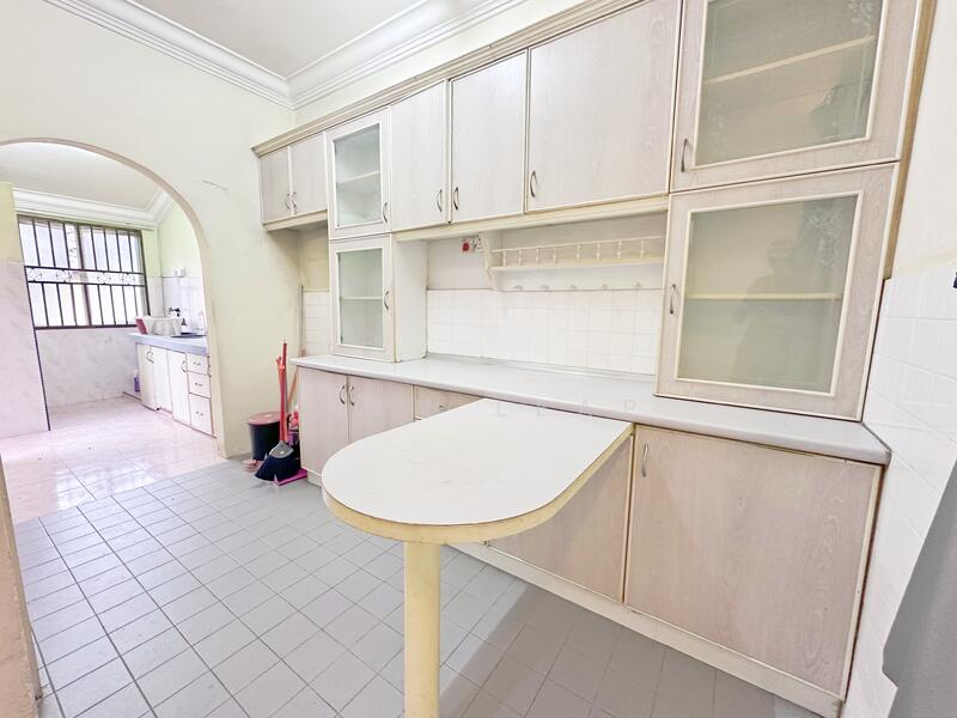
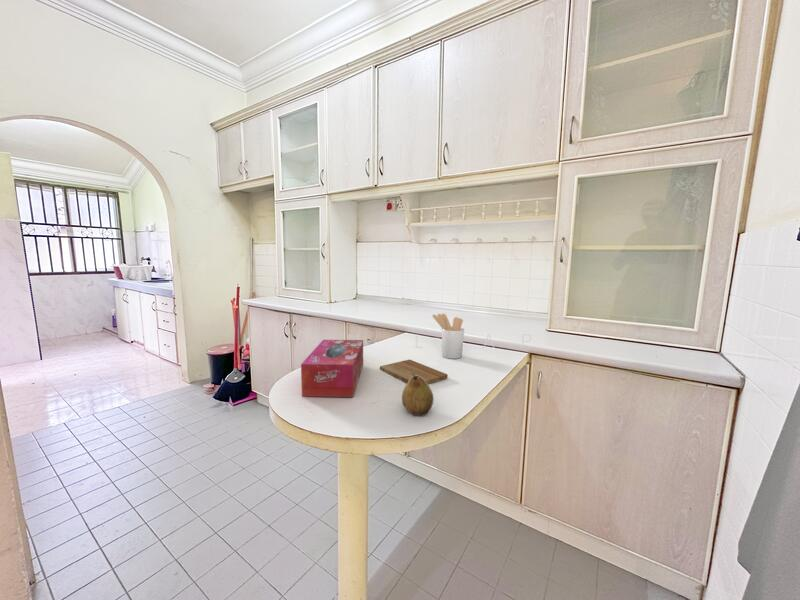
+ utensil holder (448, 334)
+ tissue box (336, 364)
+ fruit (417, 390)
+ cutting board (412, 371)
